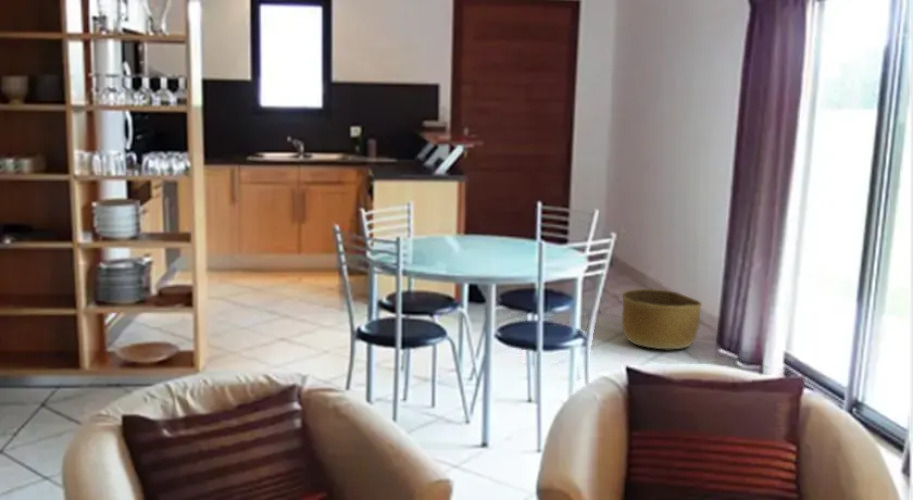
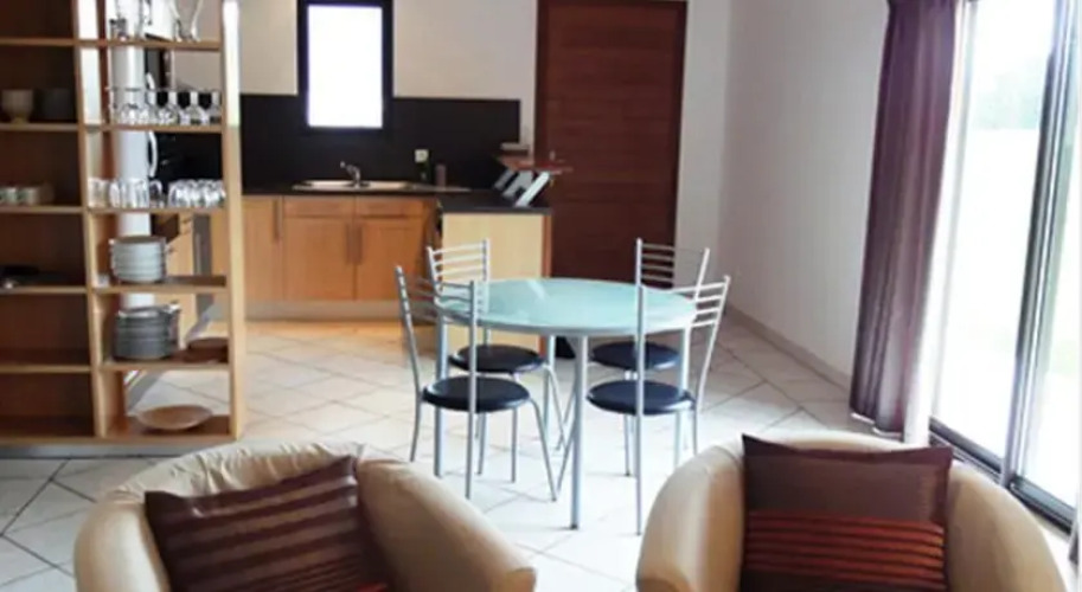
- basket (659, 319)
